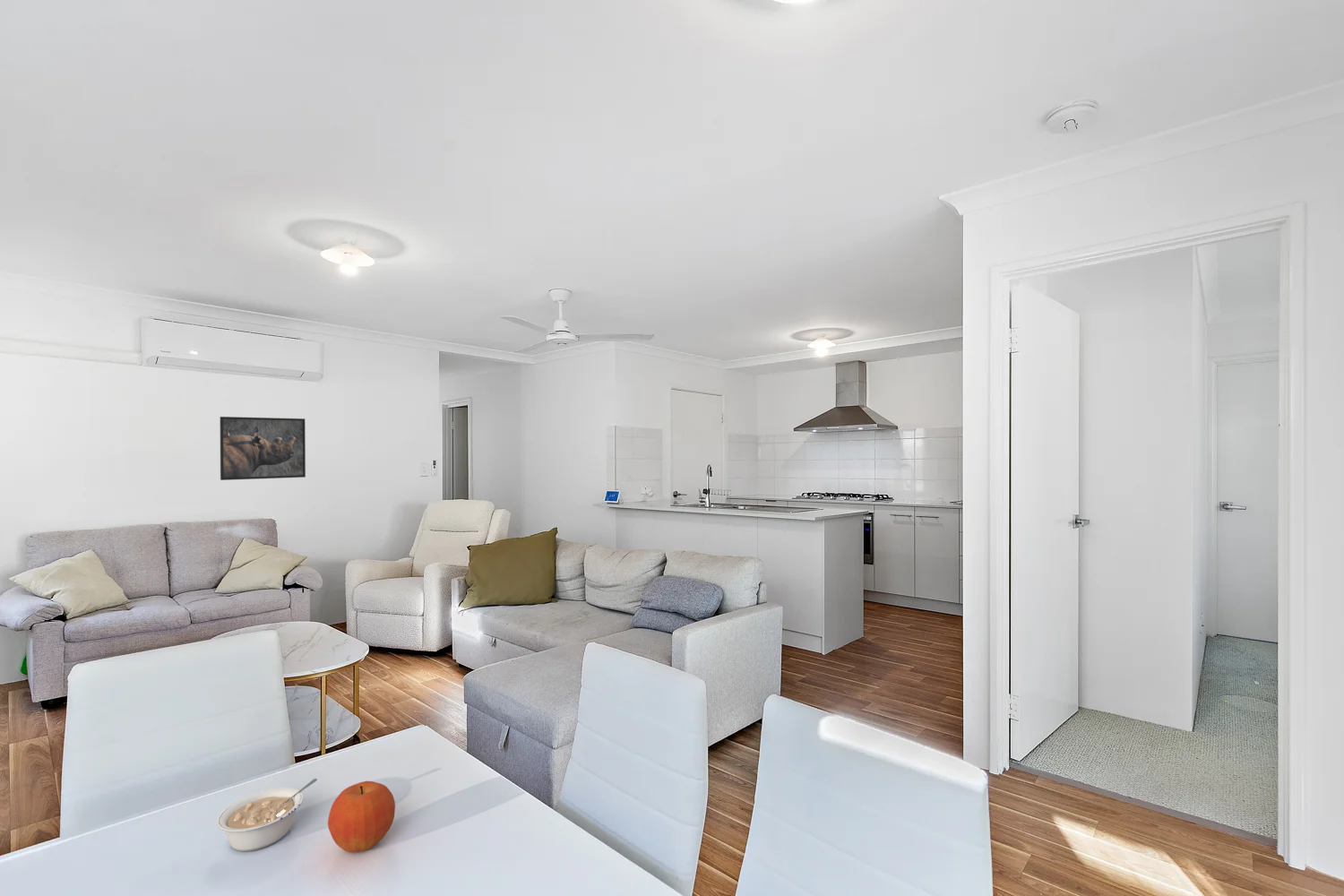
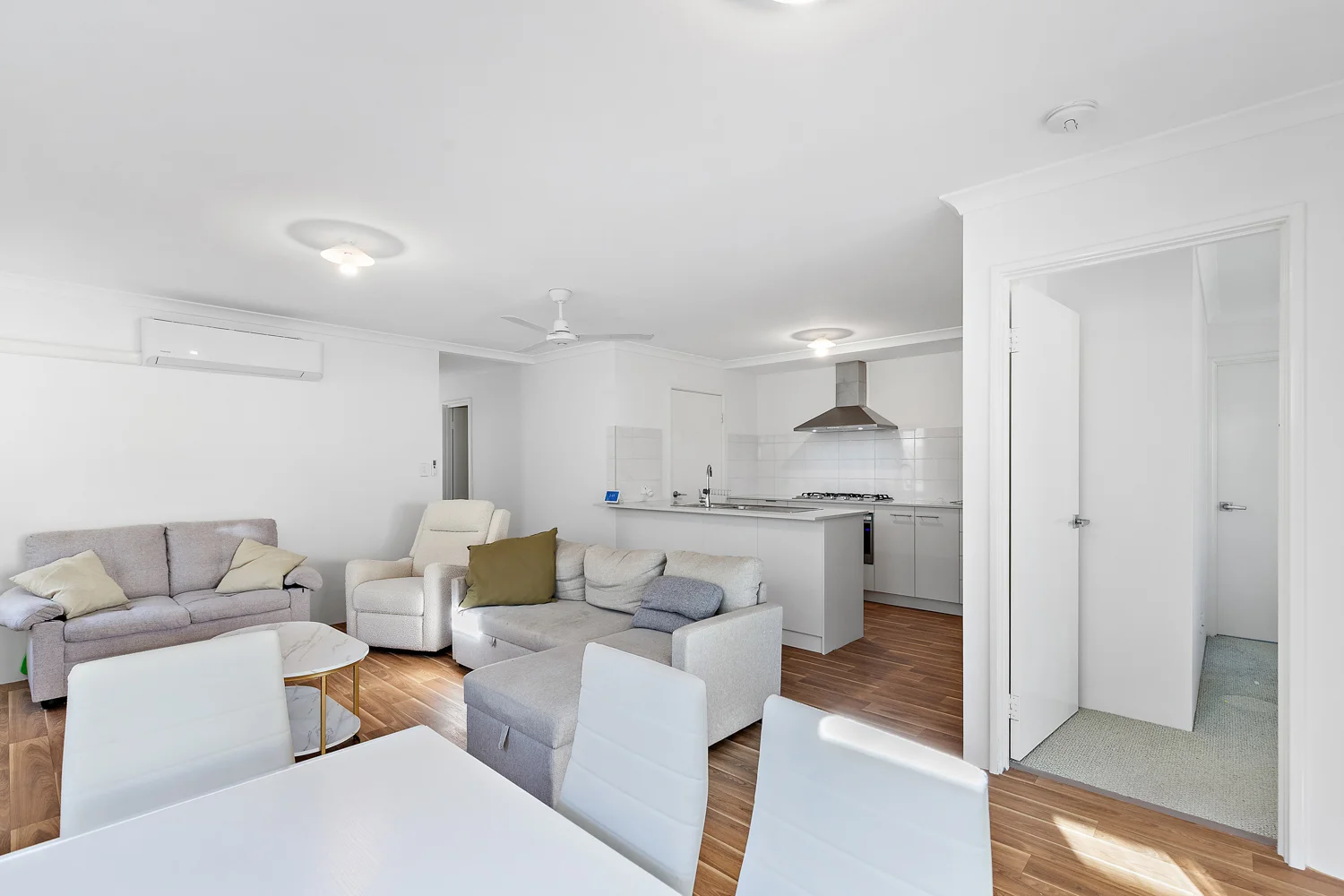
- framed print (264, 448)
- legume (263, 816)
- fruit (362, 814)
